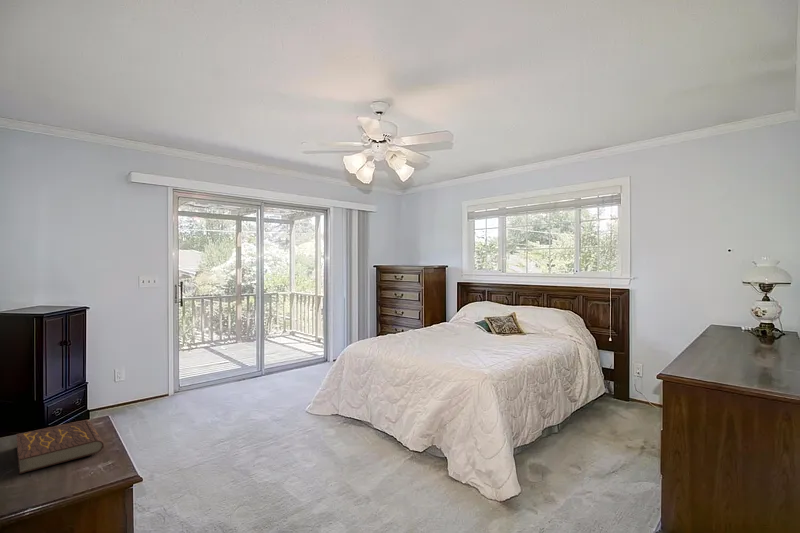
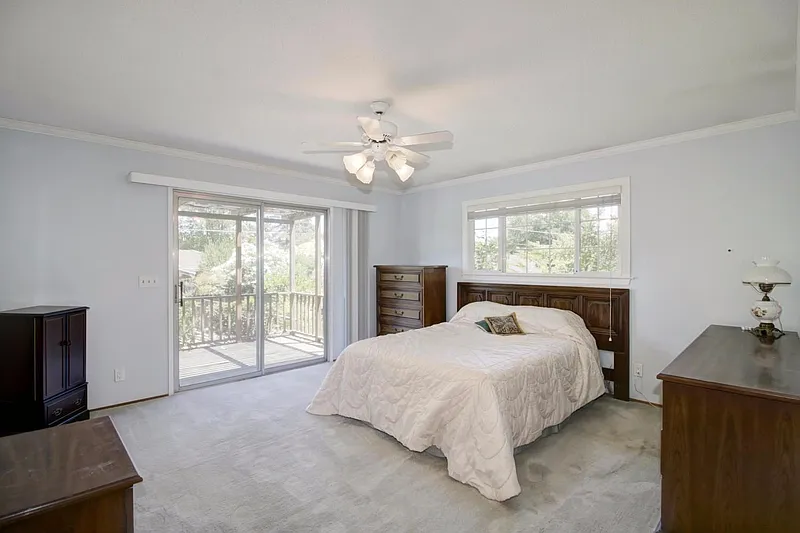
- book (59, 443)
